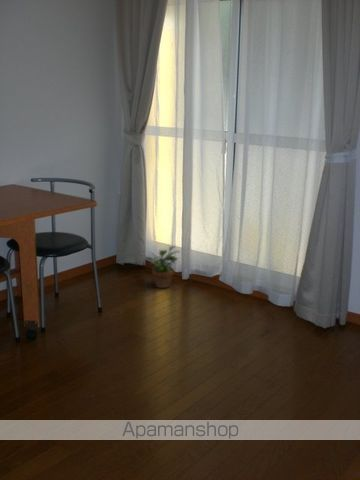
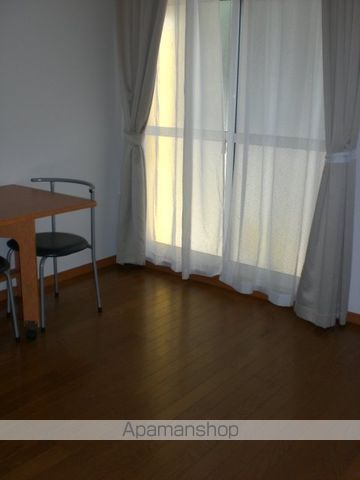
- potted plant (162, 265)
